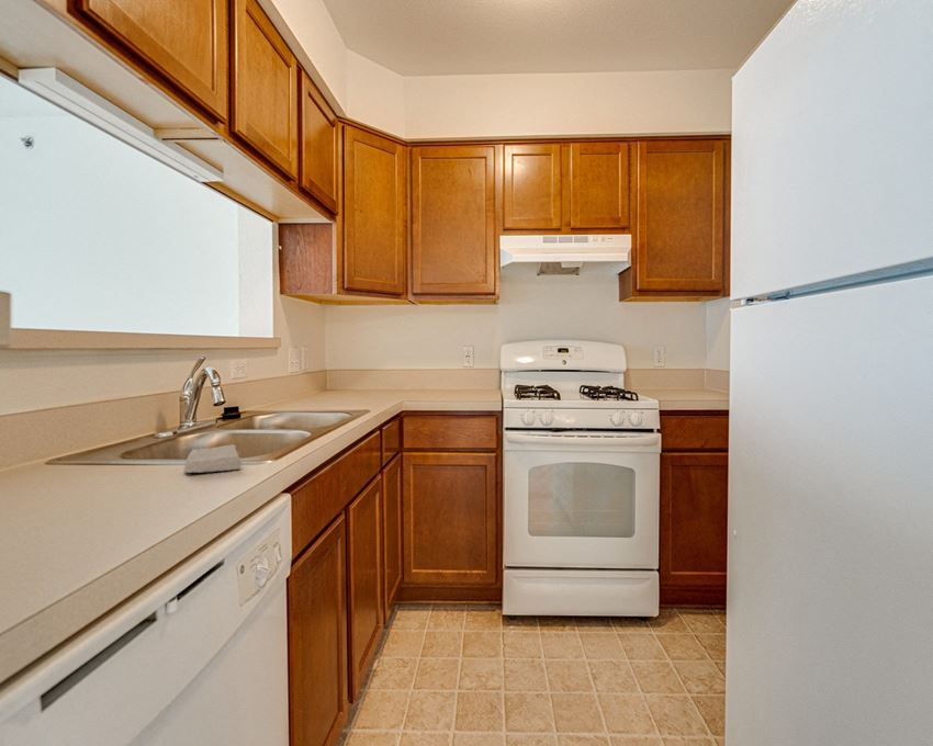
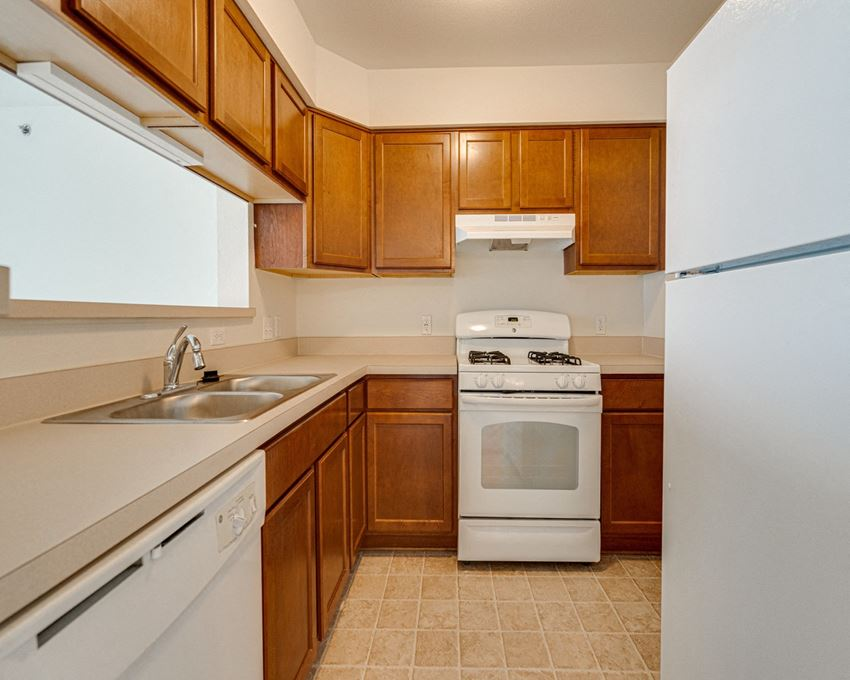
- soap bar (212, 459)
